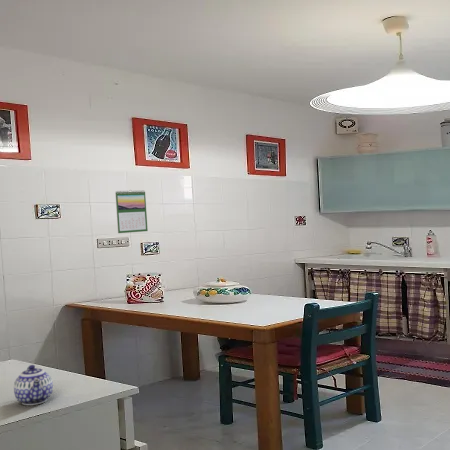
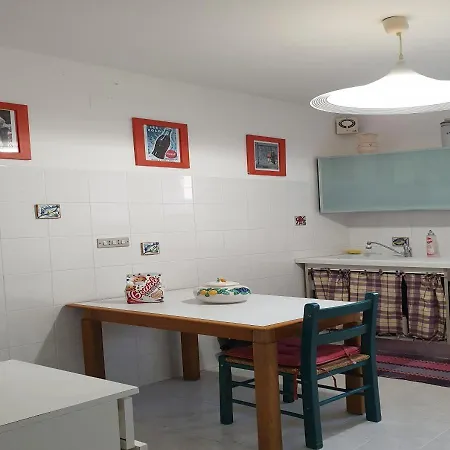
- calendar (131, 211)
- teapot (33, 383)
